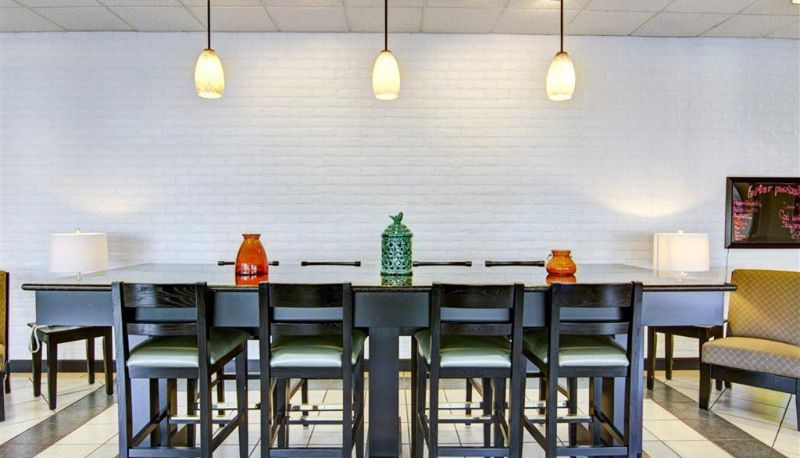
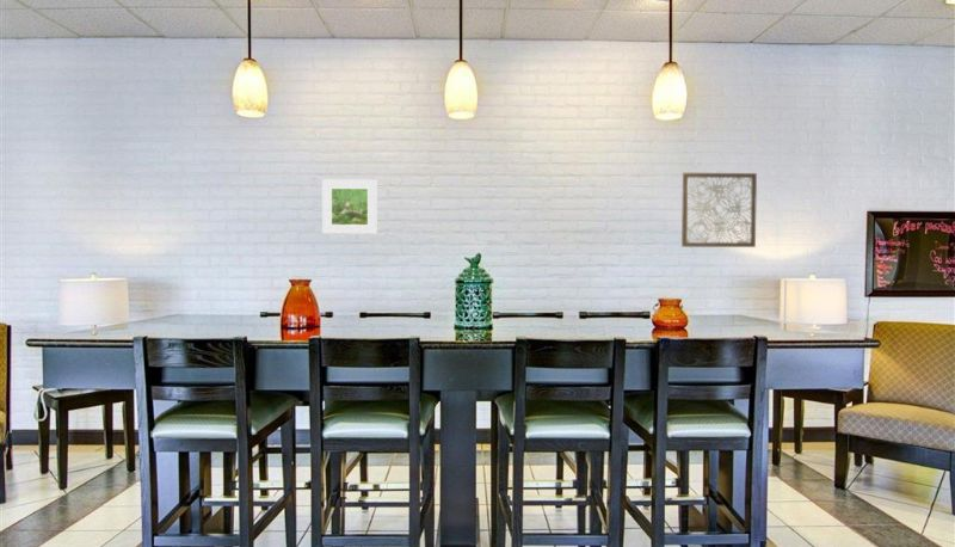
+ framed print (350, 207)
+ wall art (715, 209)
